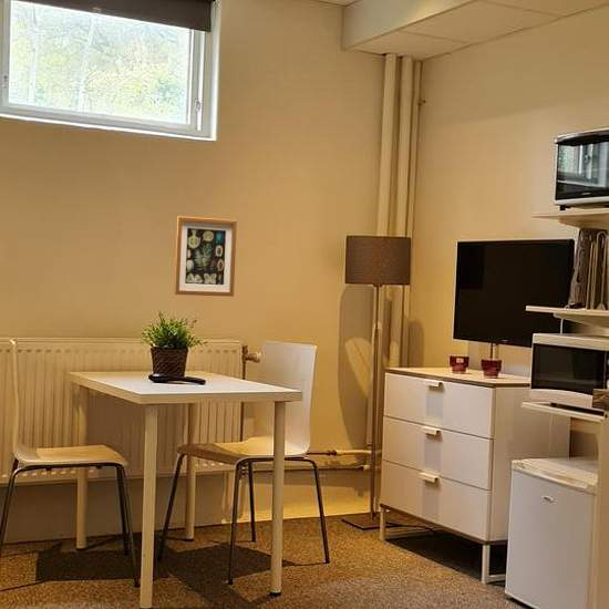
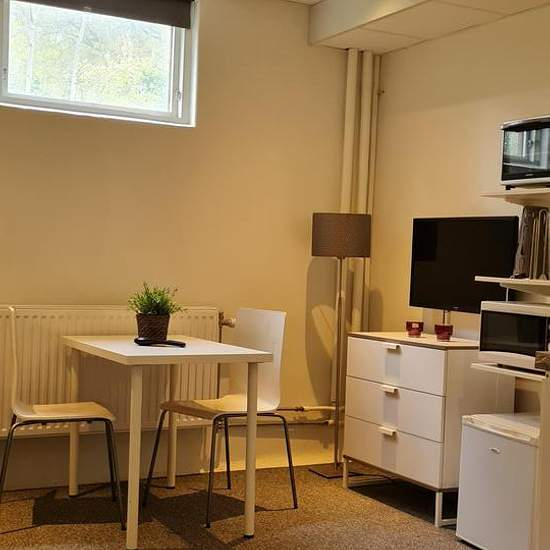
- wall art (206, 257)
